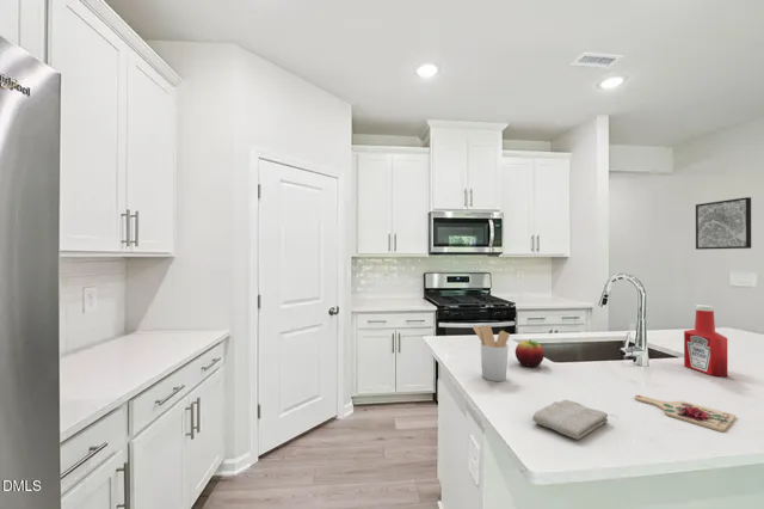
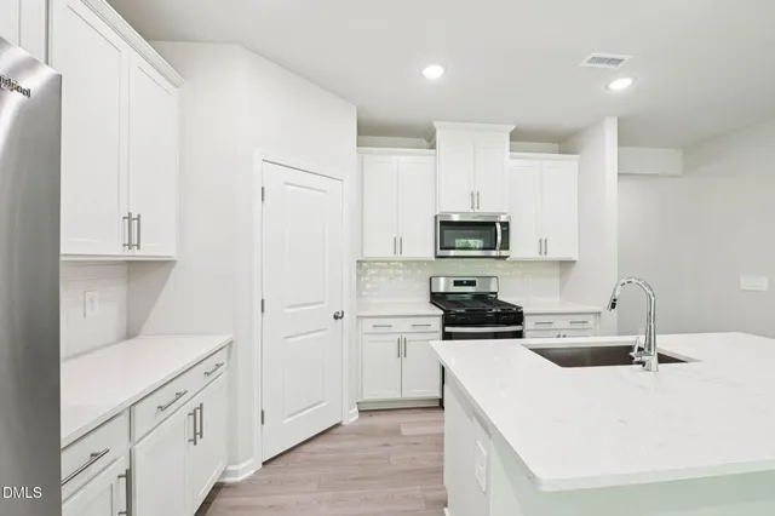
- fruit (529, 351)
- soap bottle (704, 338)
- cutting board (678, 405)
- washcloth (571, 417)
- wall art (721, 225)
- utensil holder (489, 350)
